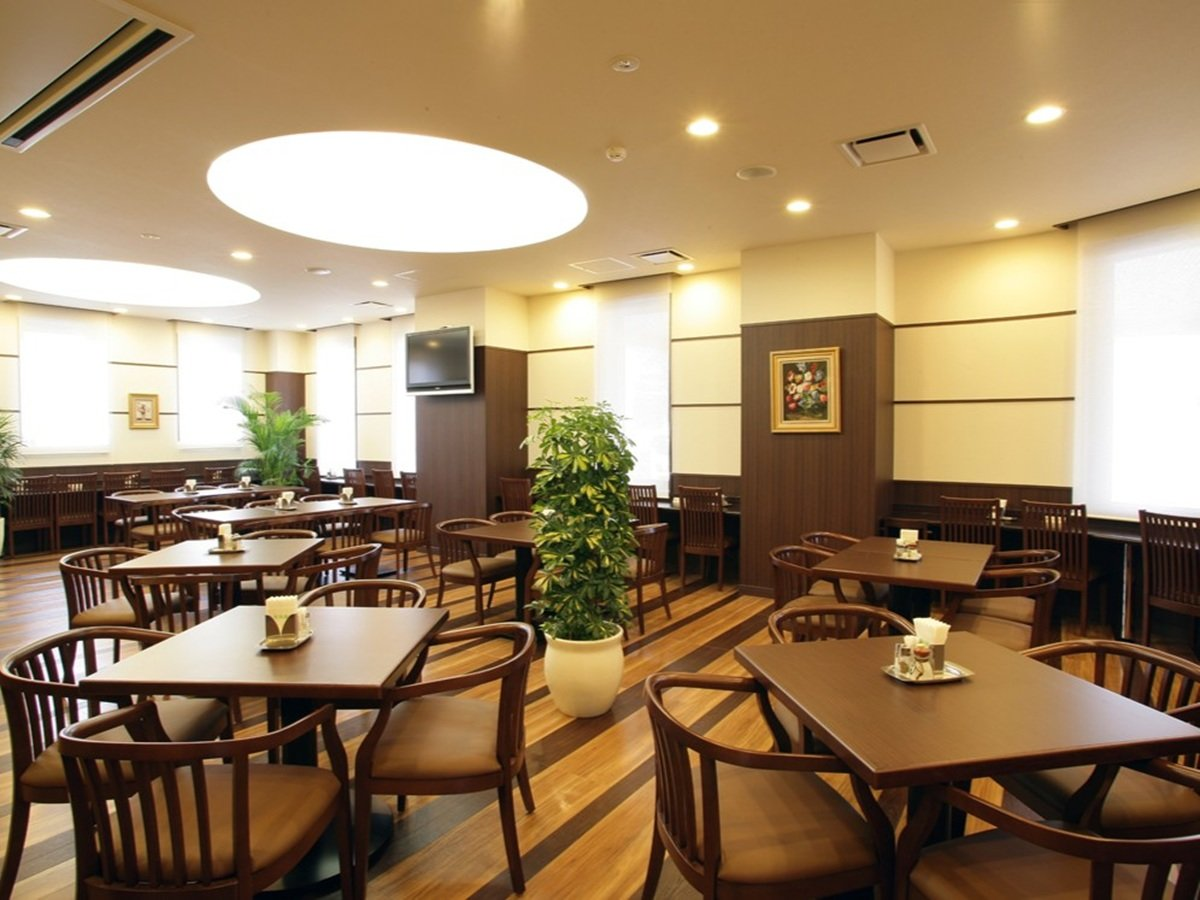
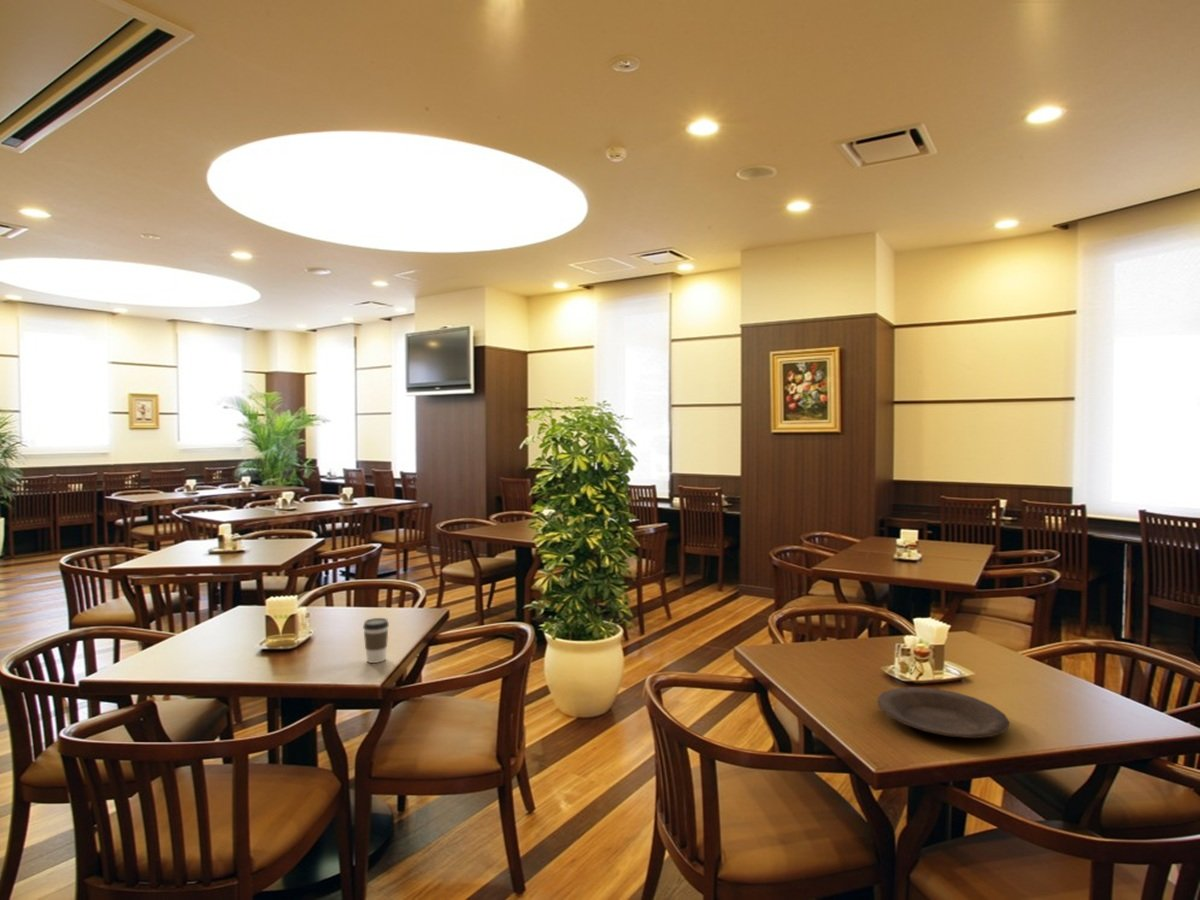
+ plate (940, 715)
+ coffee cup (376, 640)
